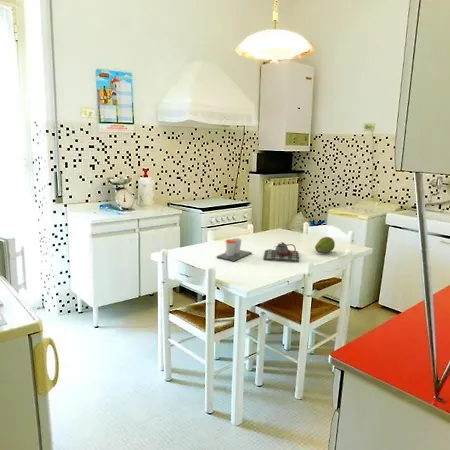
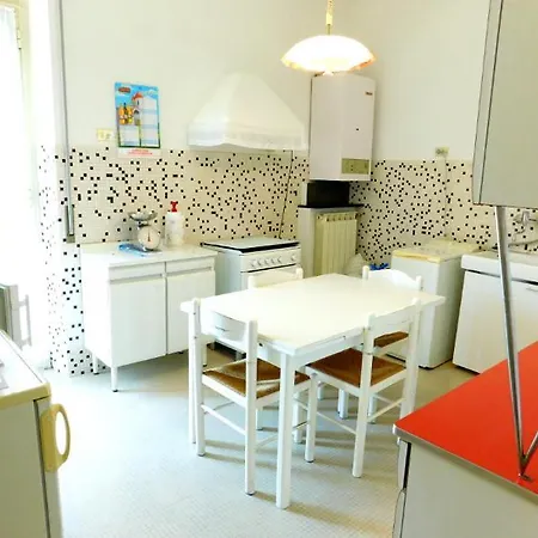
- fruit (325, 245)
- teapot (281, 249)
- cup (232, 247)
